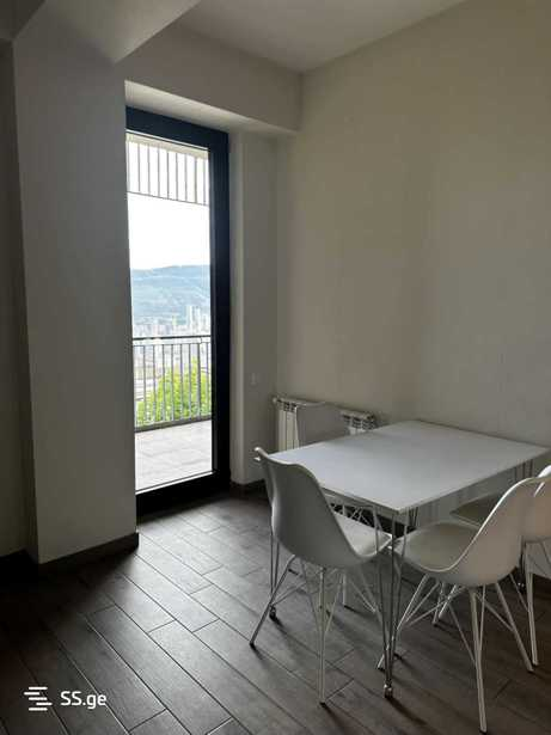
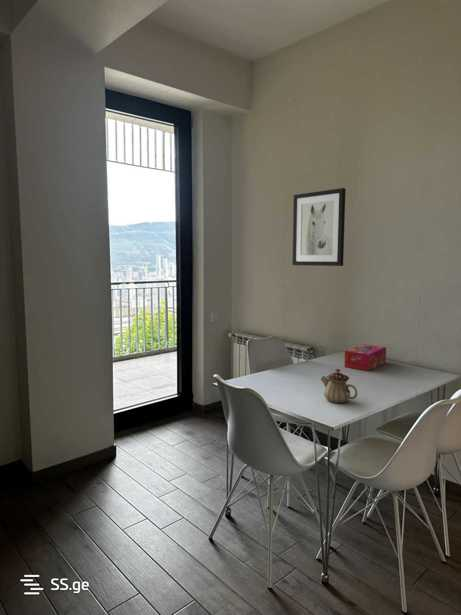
+ teapot (338, 384)
+ tissue box (365, 356)
+ wall art (317, 229)
